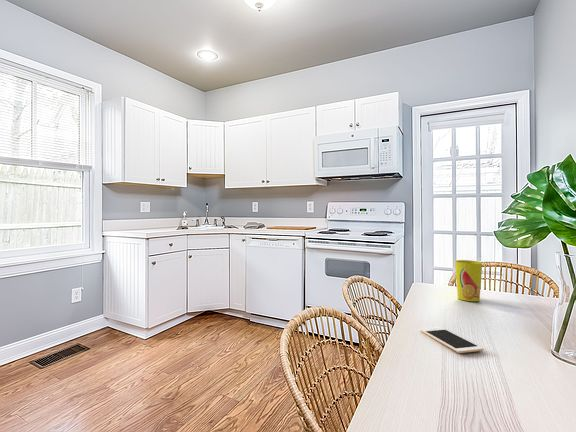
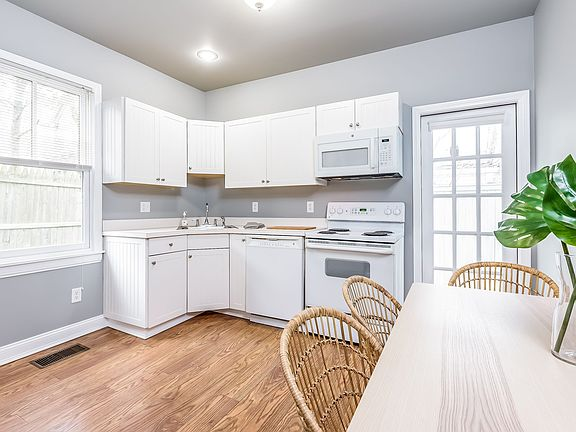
- cup (468, 280)
- cell phone (449, 338)
